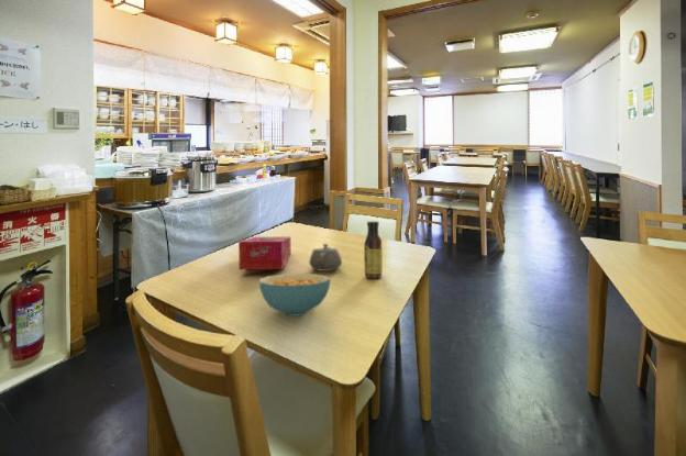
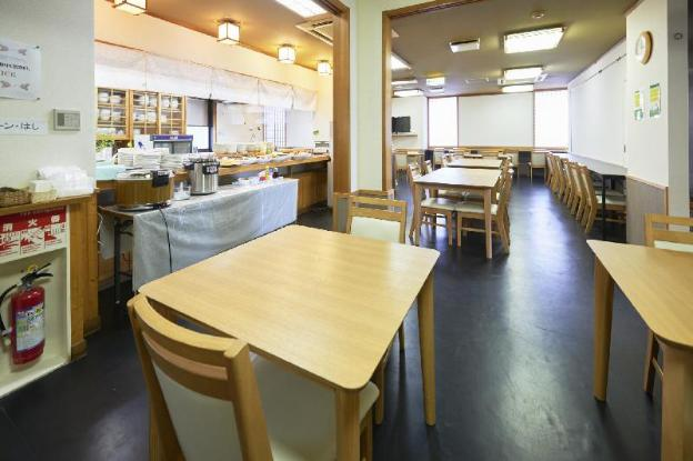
- cereal bowl (295, 296)
- sauce bottle (373, 248)
- teapot (325, 256)
- tissue box (267, 251)
